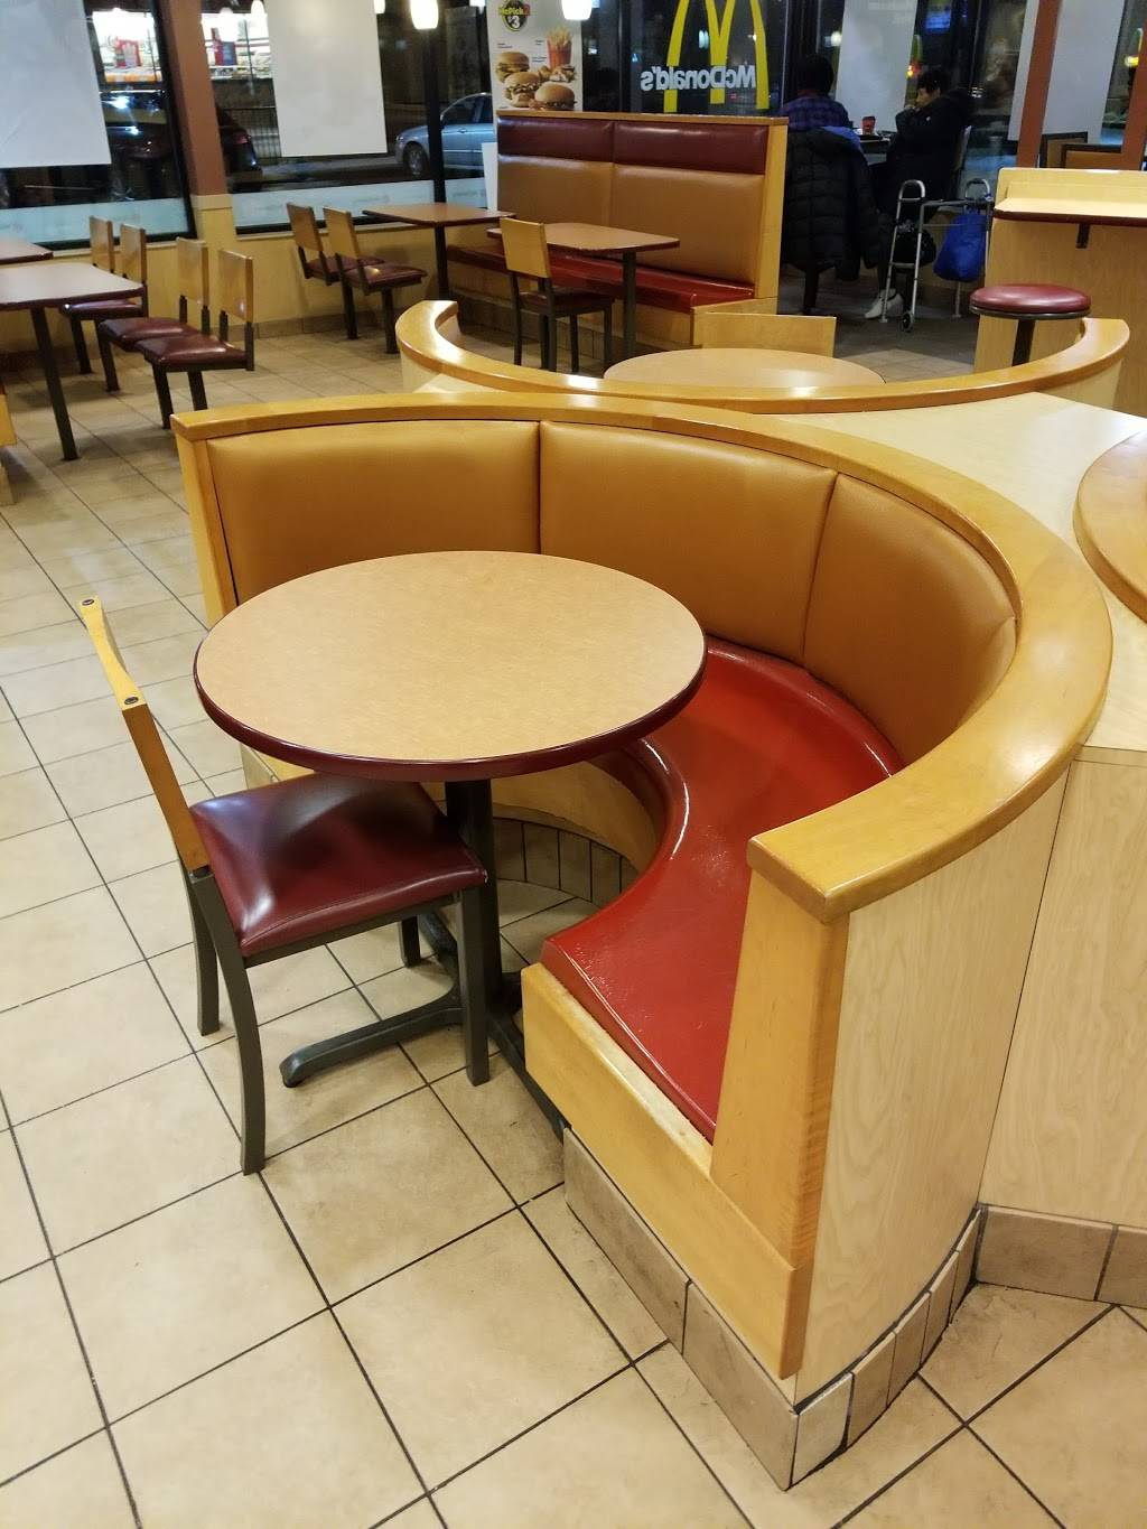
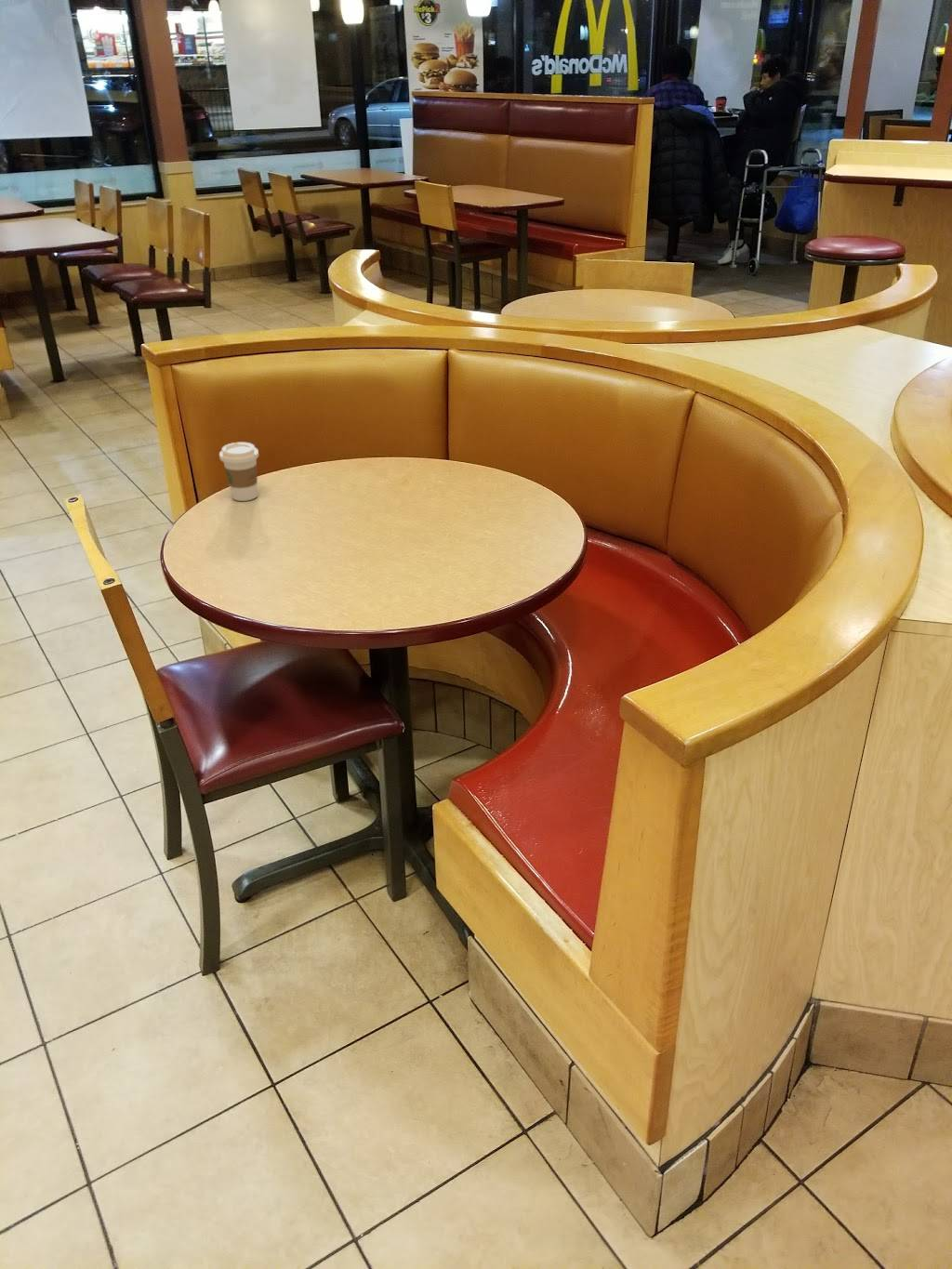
+ coffee cup (241, 471)
